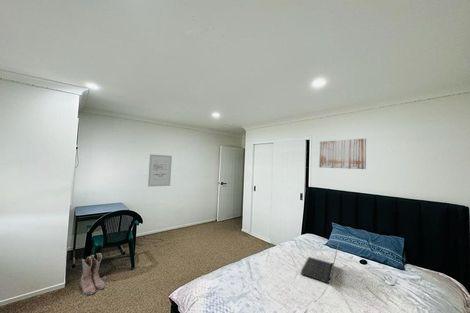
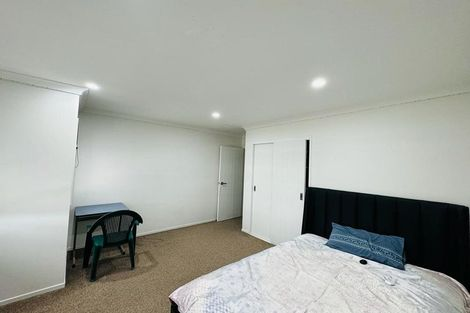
- wall art (160, 170)
- boots (93, 271)
- laptop computer (320, 260)
- wall art (340, 154)
